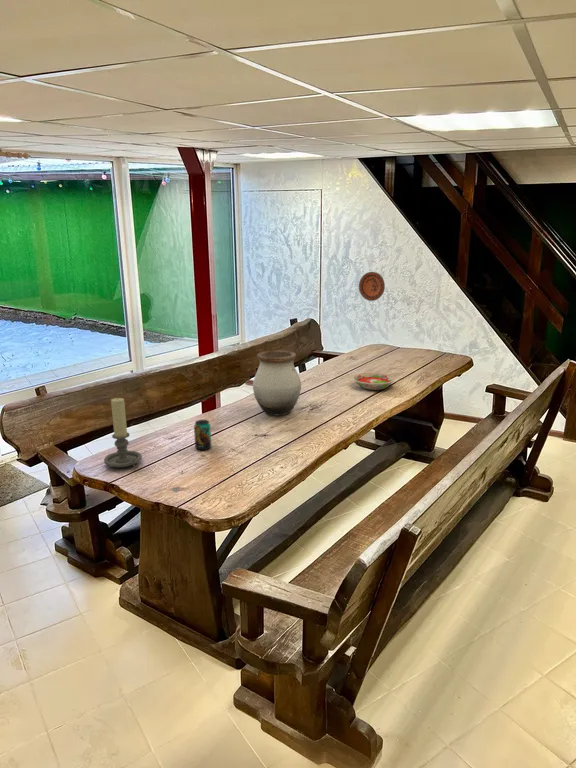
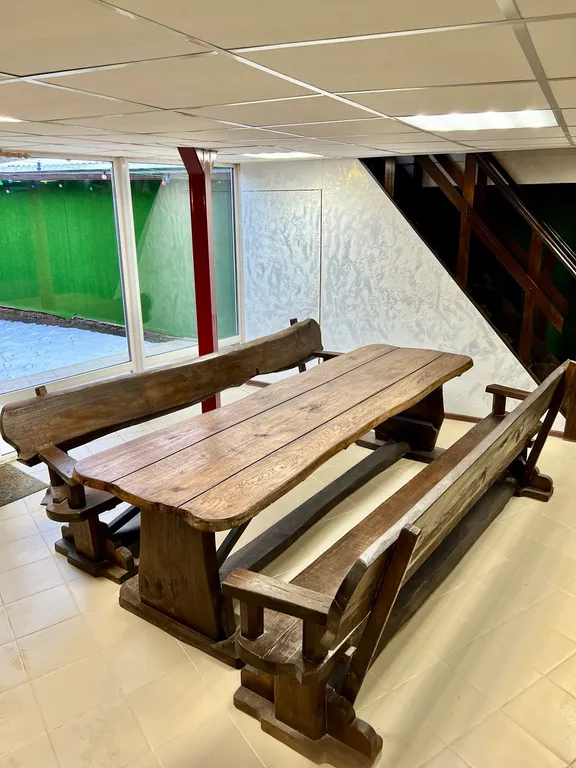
- beverage can (202, 434)
- bowl (373, 382)
- vase (276, 383)
- candle holder (122, 431)
- decorative plate (371, 286)
